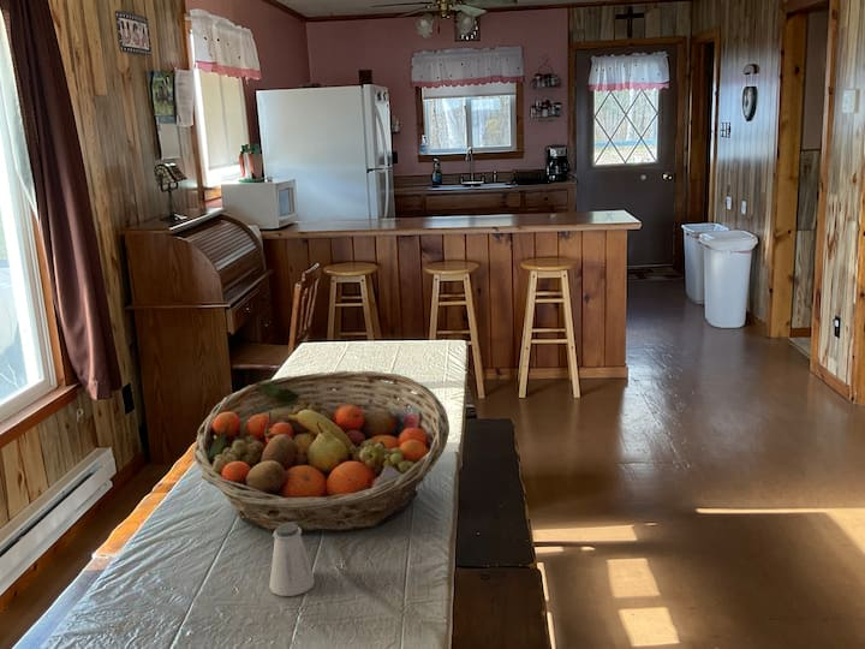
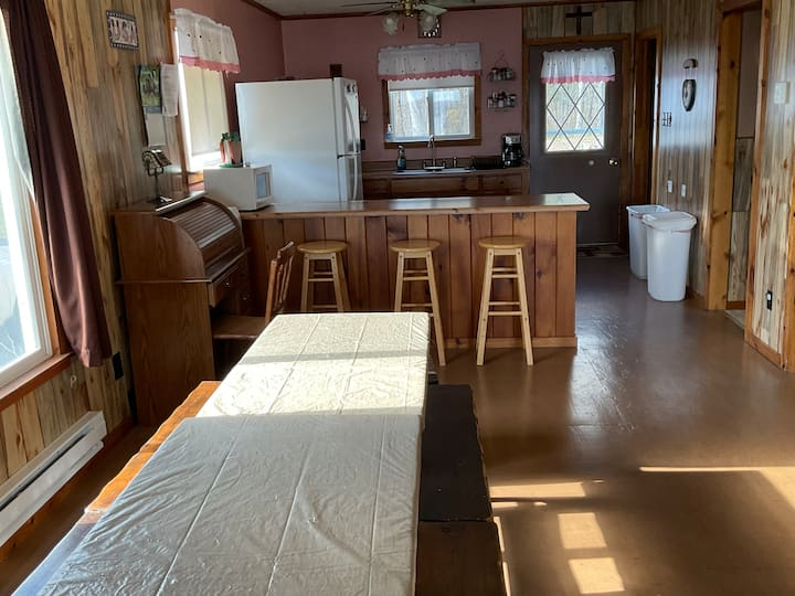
- saltshaker (290, 555)
- fruit basket (323, 447)
